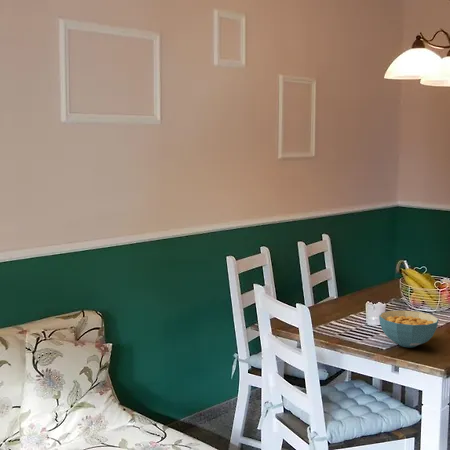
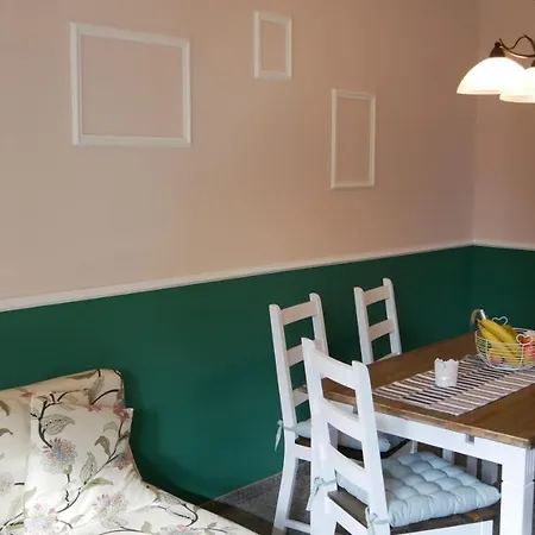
- cereal bowl (408, 331)
